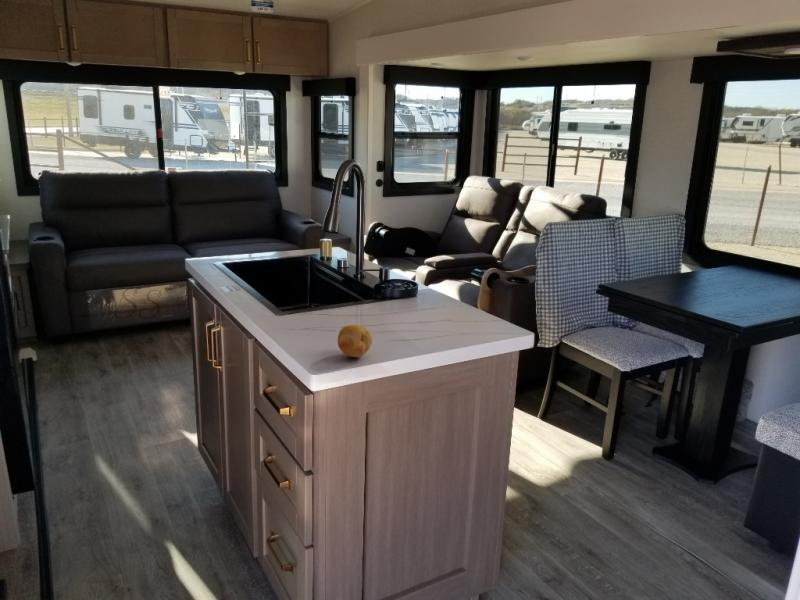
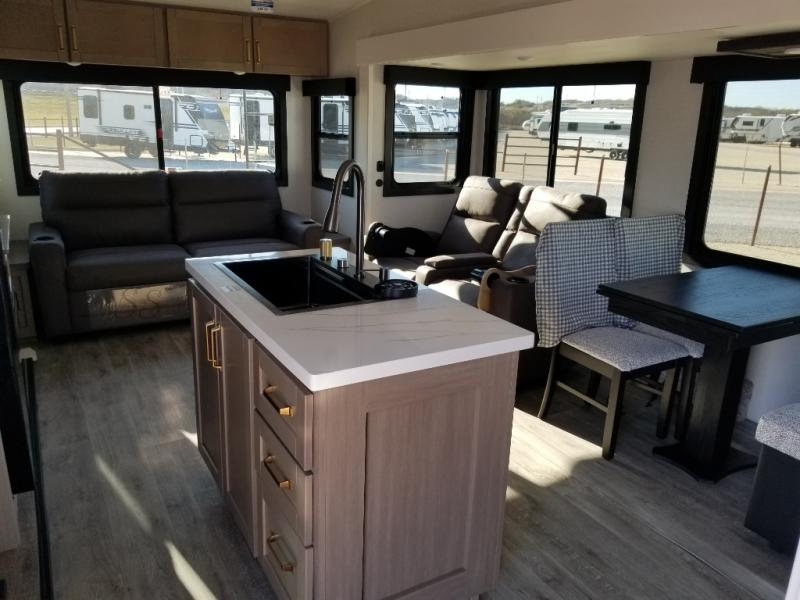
- fruit (354, 340)
